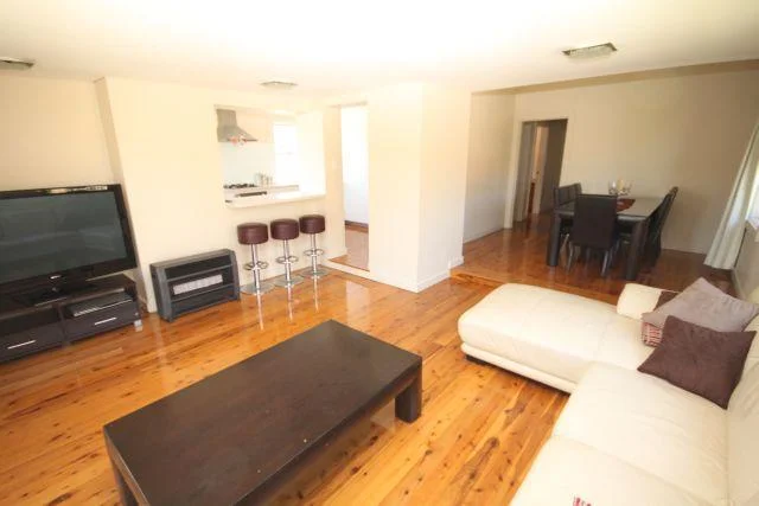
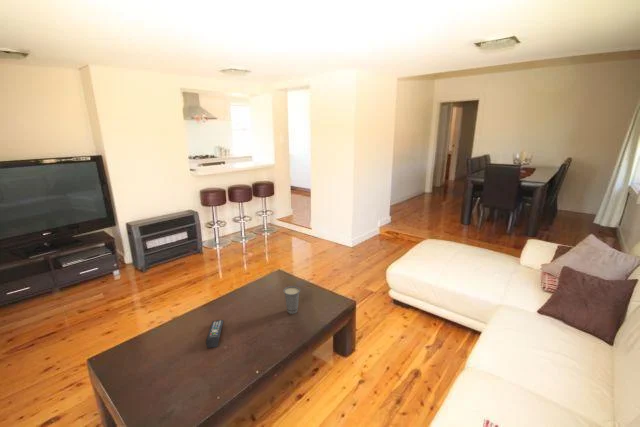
+ remote control (215, 331)
+ cup (292, 300)
